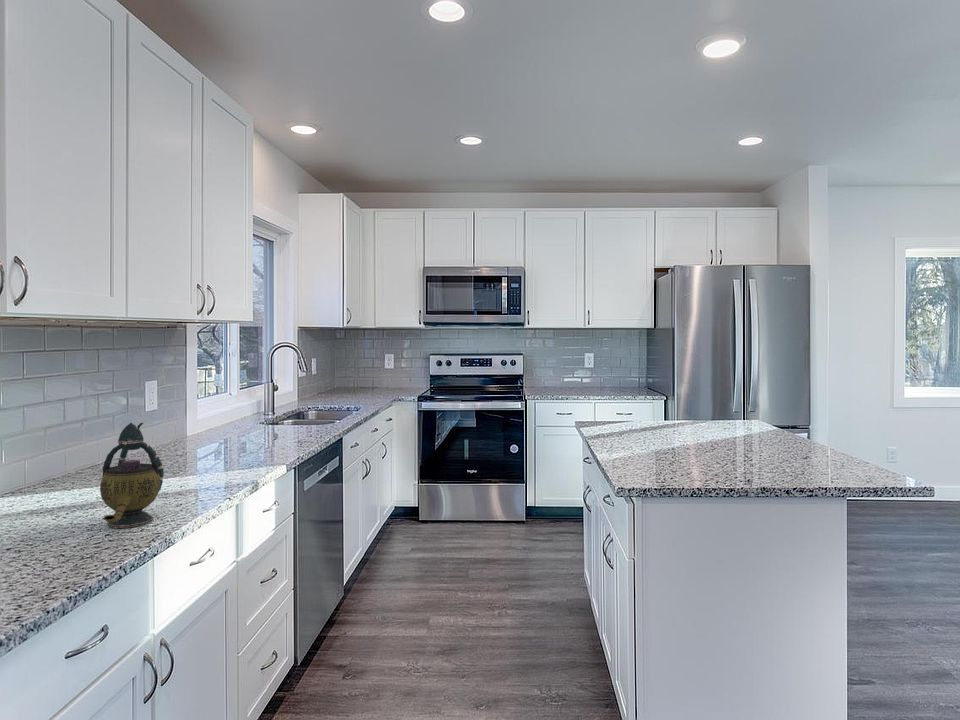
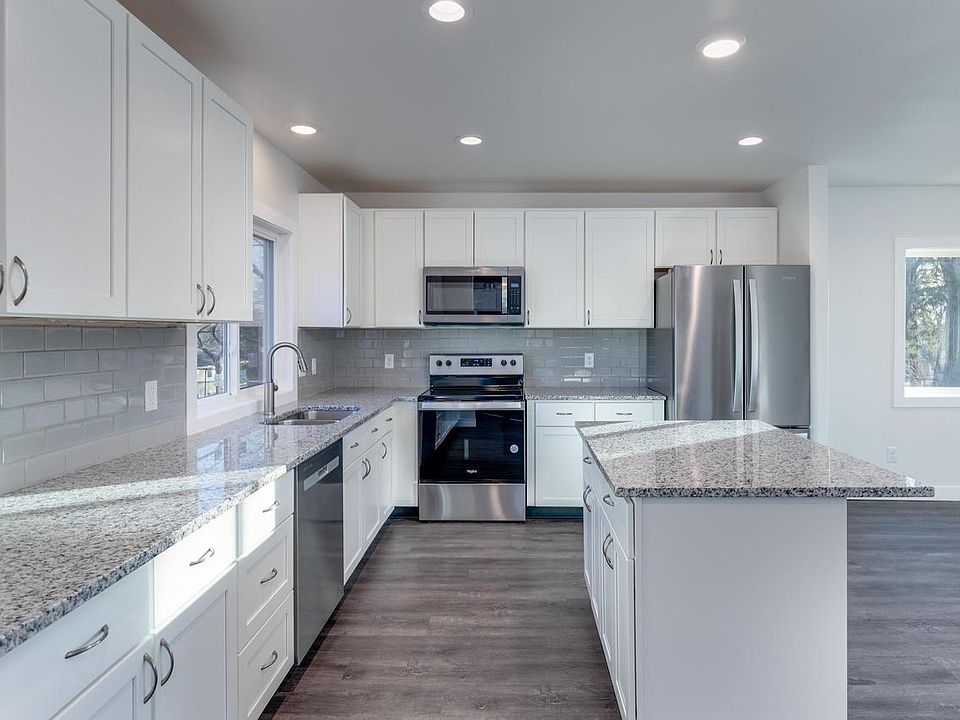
- teapot (126, 475)
